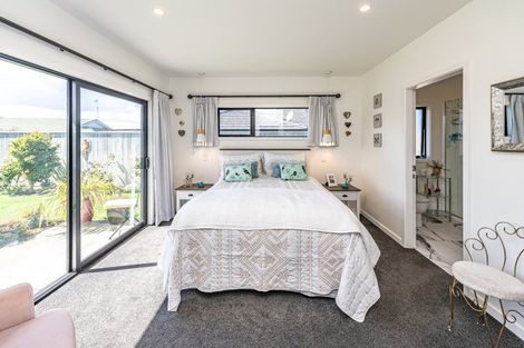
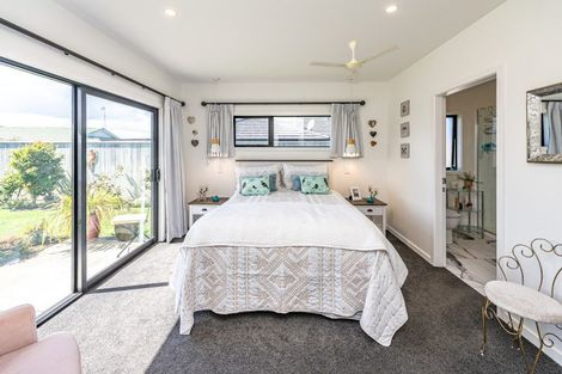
+ ceiling fan (352, 61)
